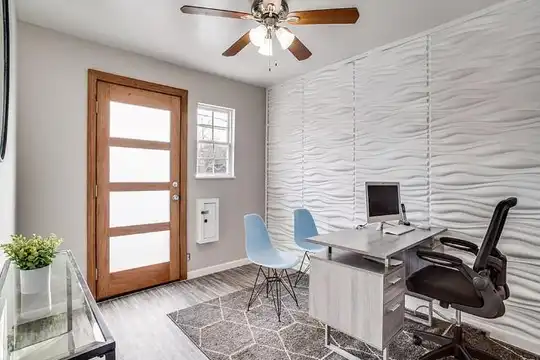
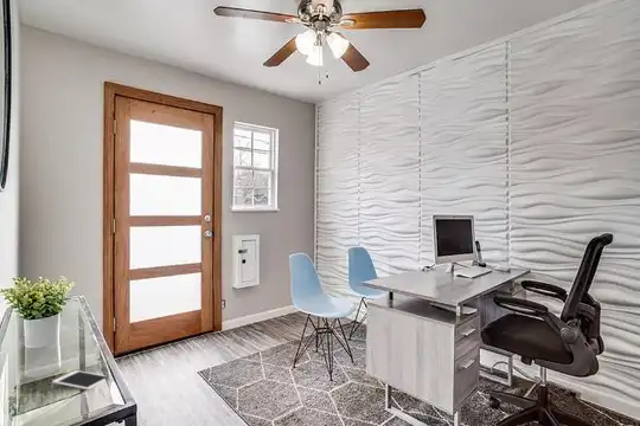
+ cell phone (82, 380)
